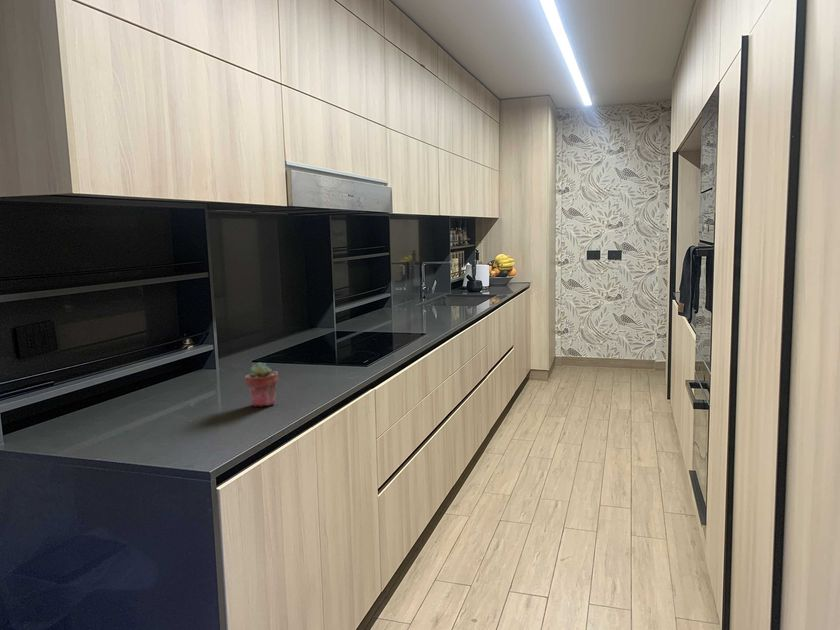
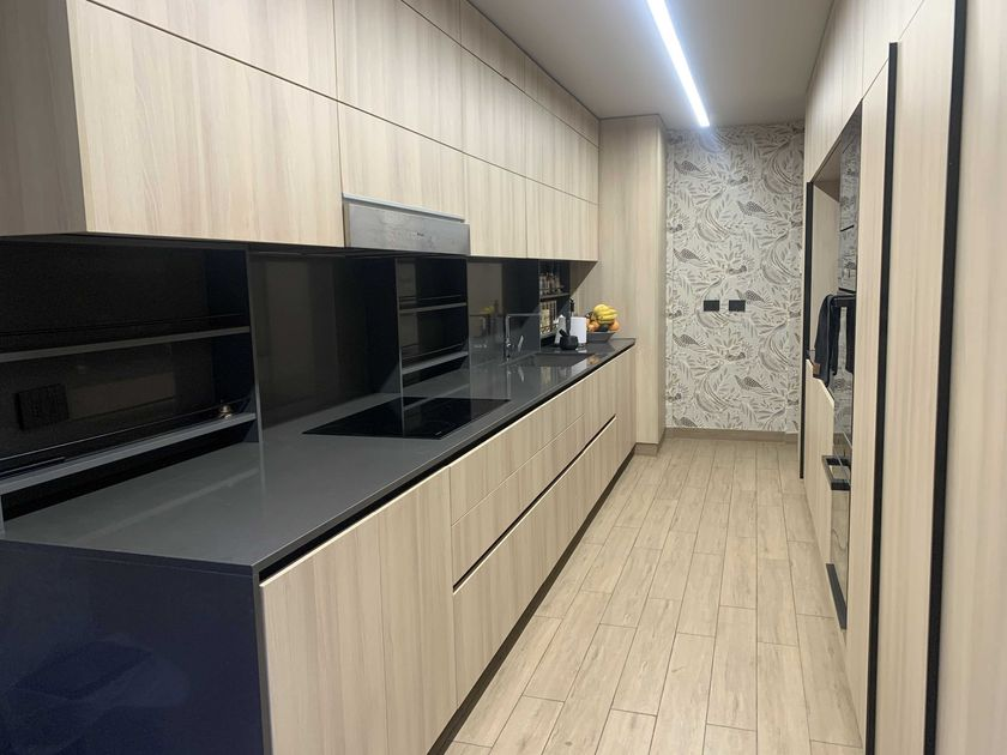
- potted succulent (262, 383)
